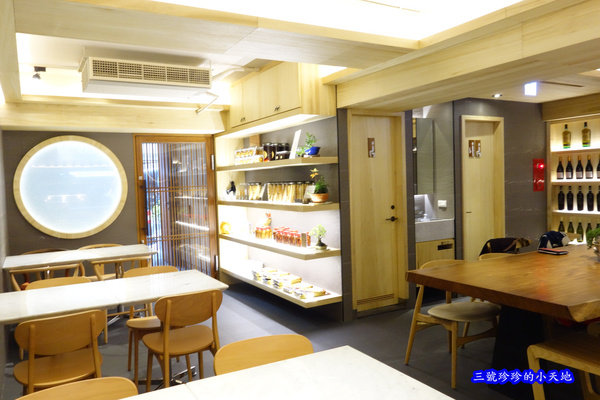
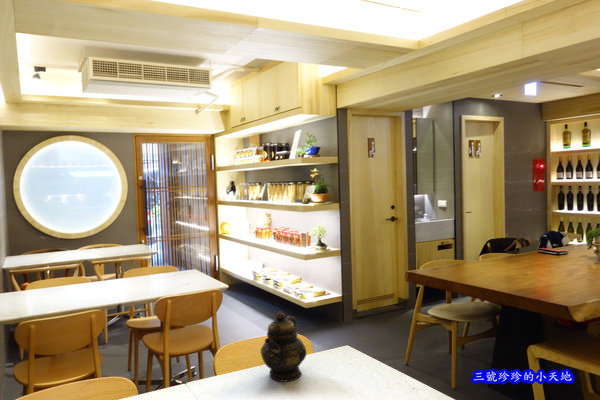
+ teapot (283, 342)
